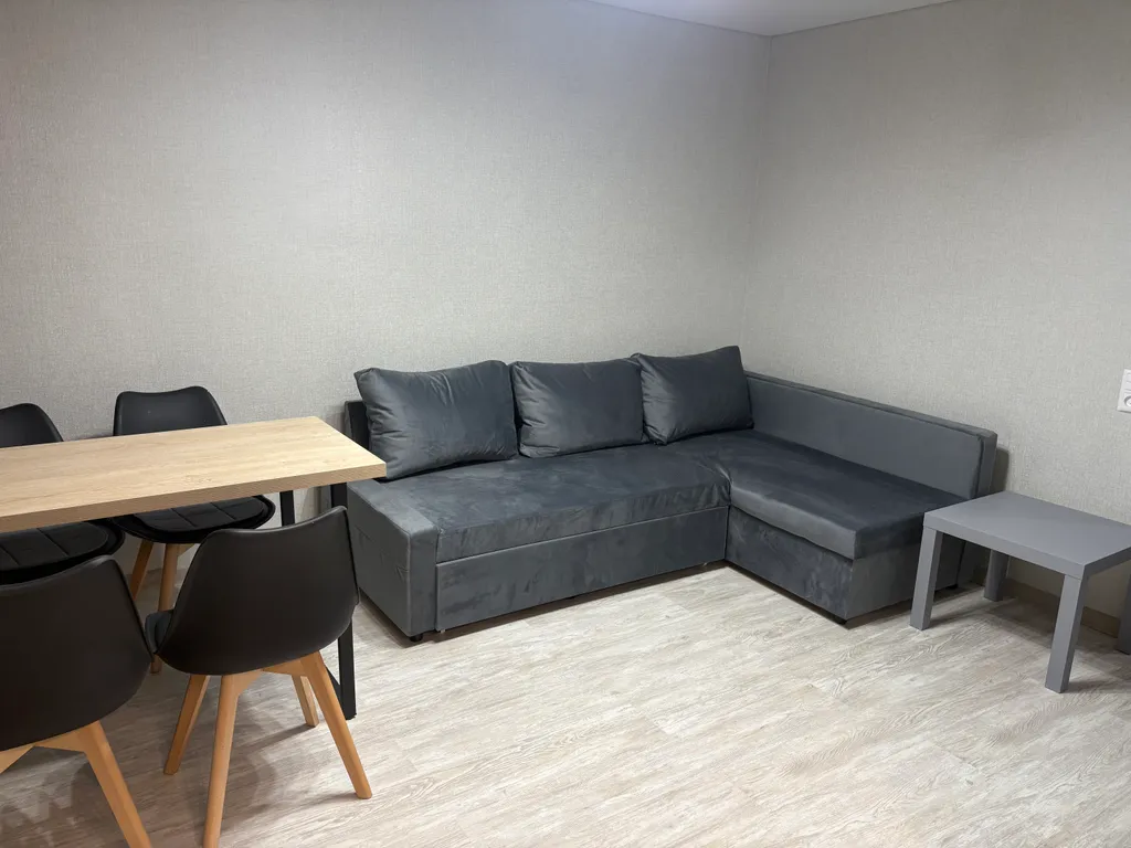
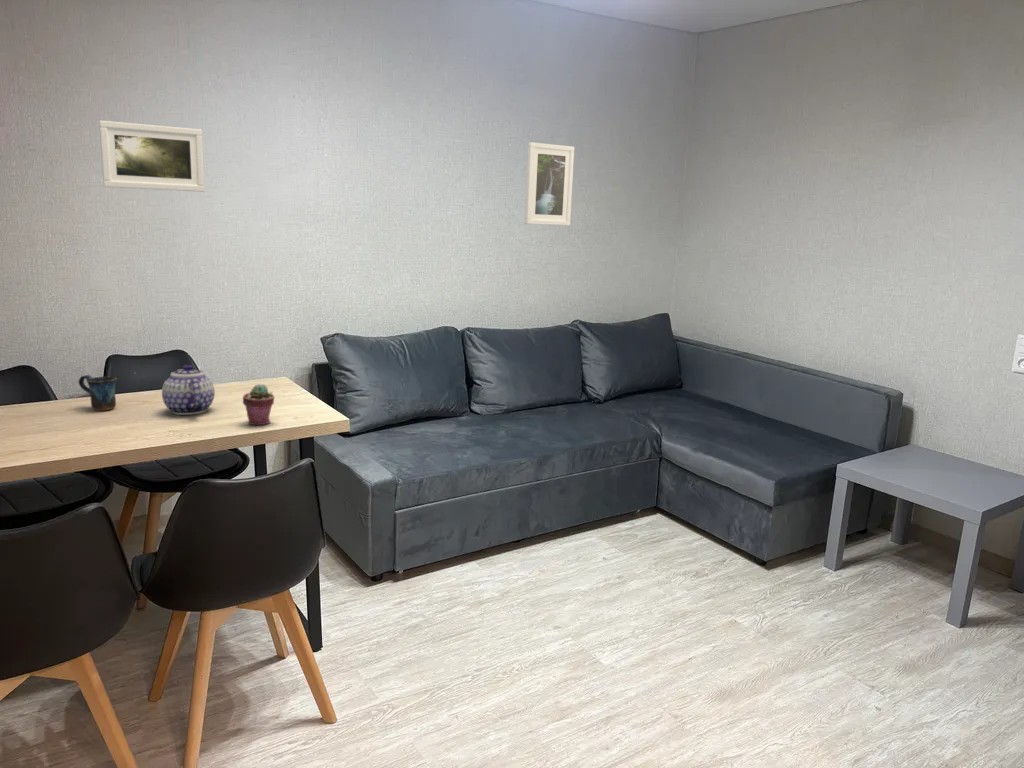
+ mug (100, 392)
+ potted succulent (258, 403)
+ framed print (549, 185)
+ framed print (153, 157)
+ teapot (188, 387)
